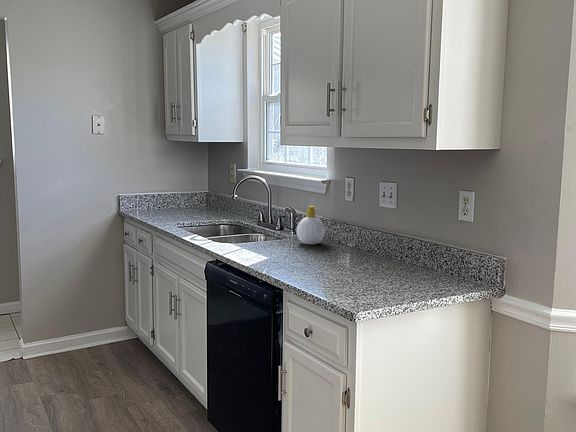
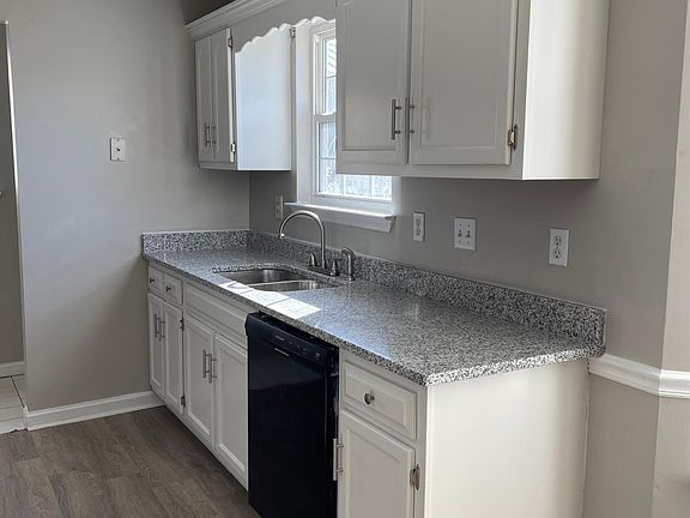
- soap bottle (310, 224)
